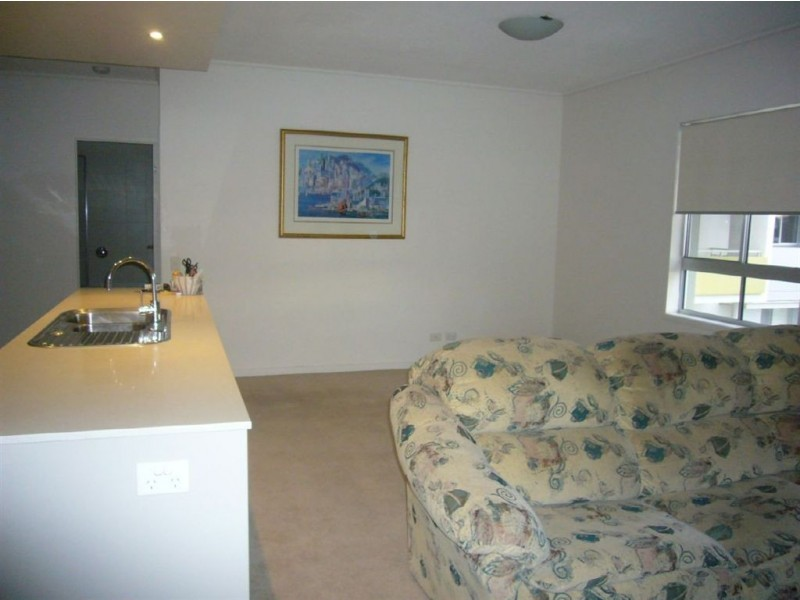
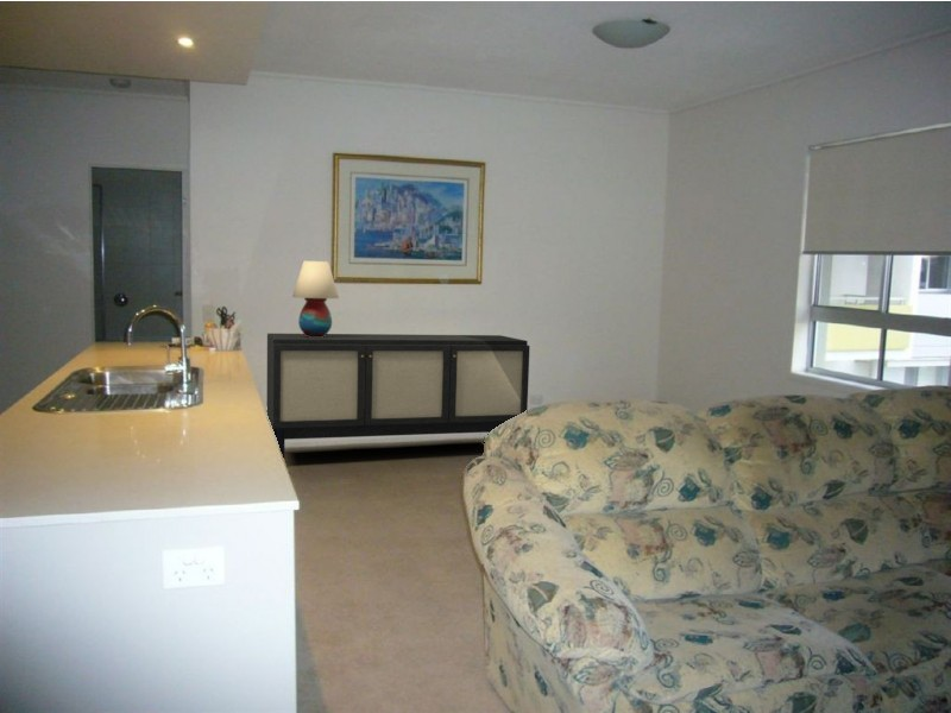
+ table lamp (315, 298)
+ sideboard (397, 393)
